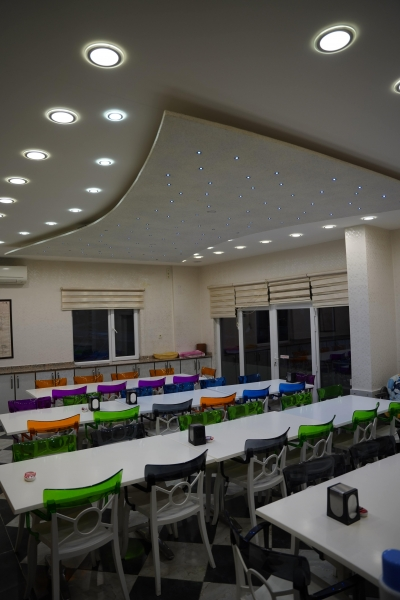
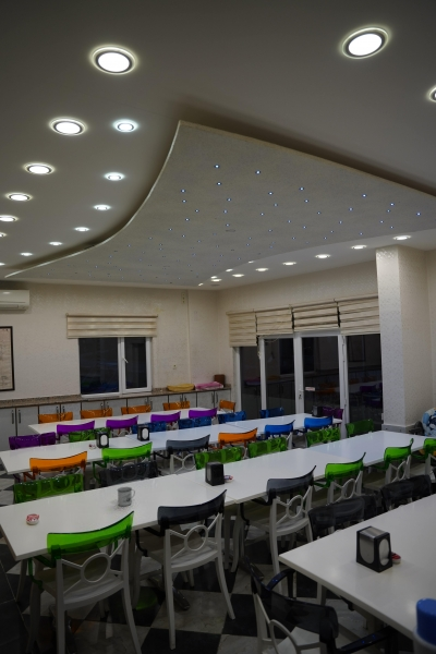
+ mug (126, 495)
